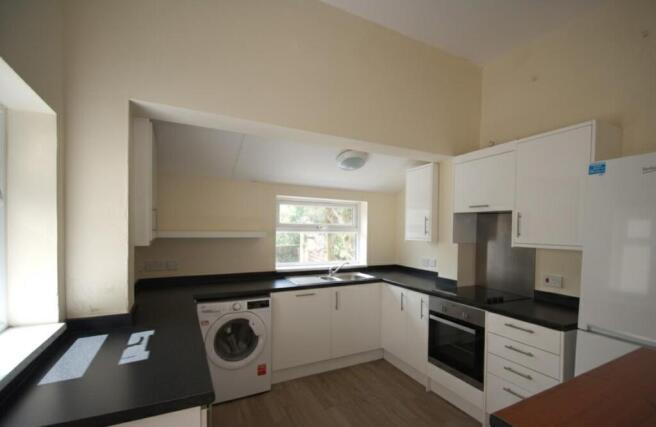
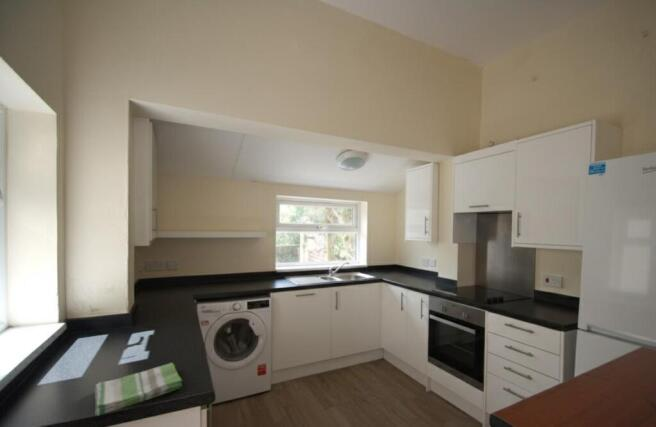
+ dish towel (139, 383)
